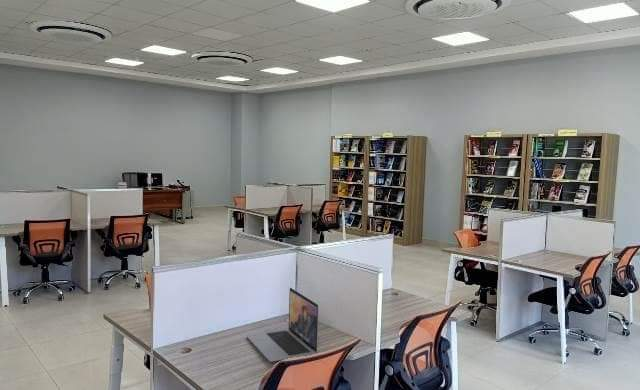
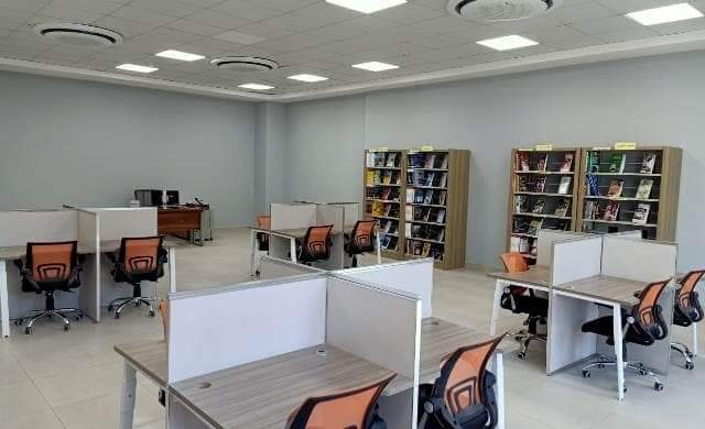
- laptop (289, 321)
